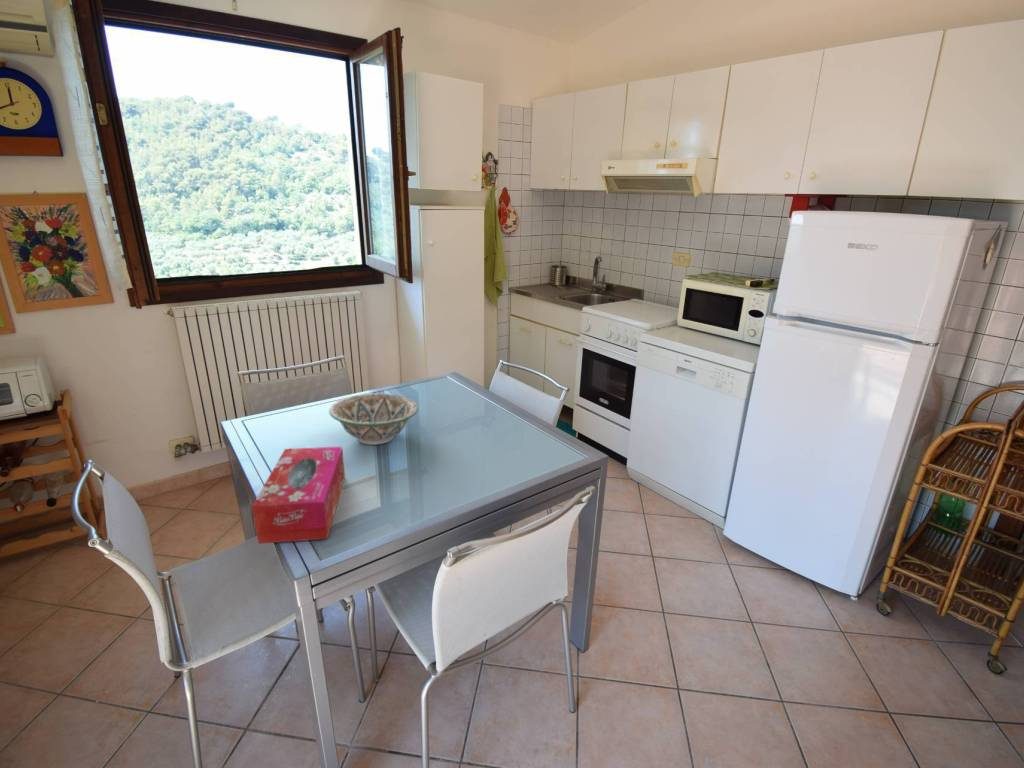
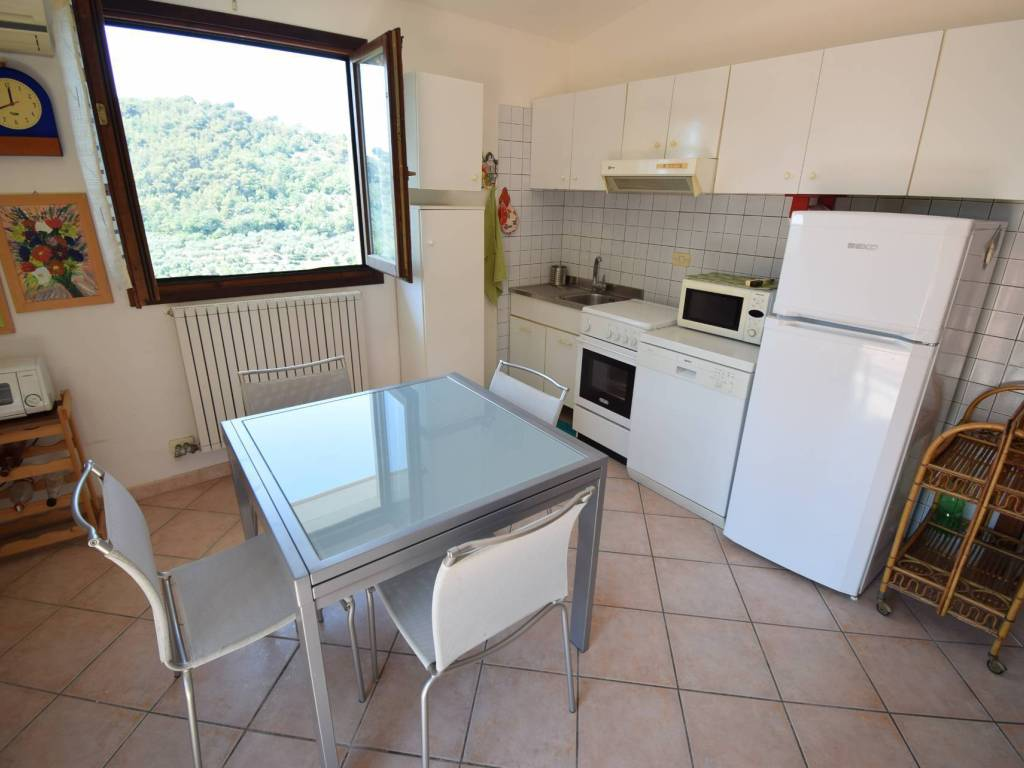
- decorative bowl (375, 422)
- tissue box (304, 490)
